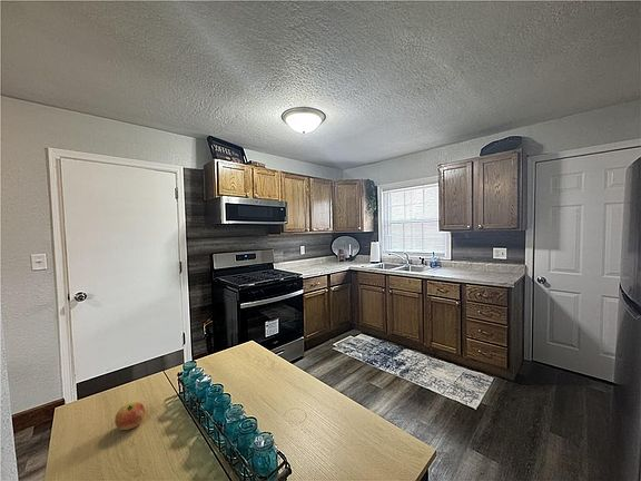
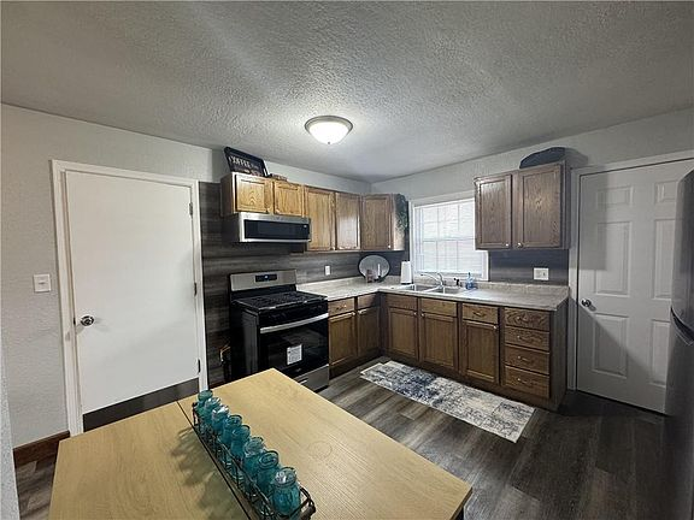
- apple (130, 414)
